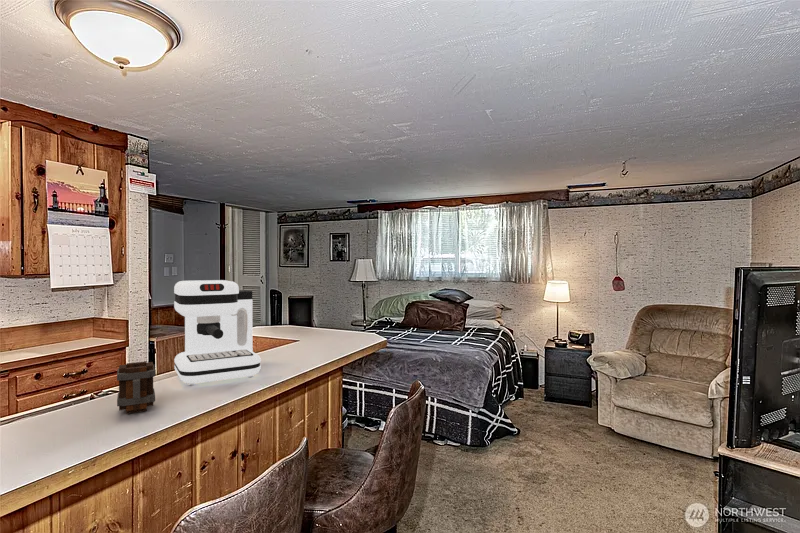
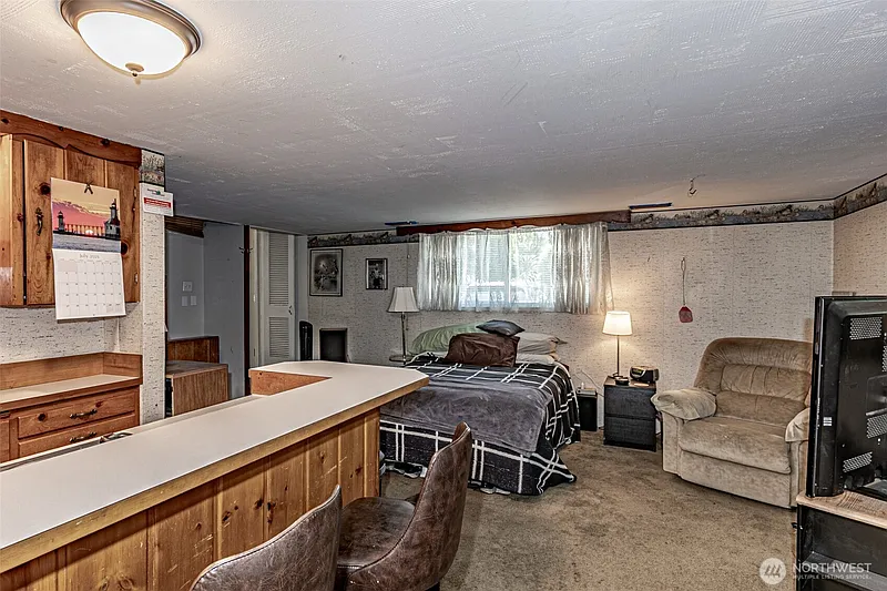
- mug (136, 388)
- coffee maker (217, 328)
